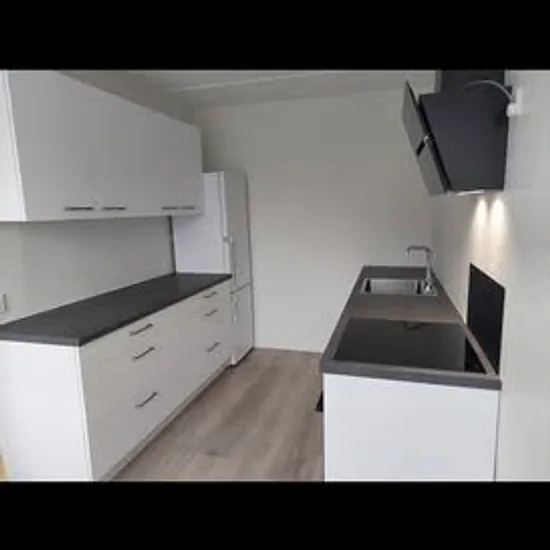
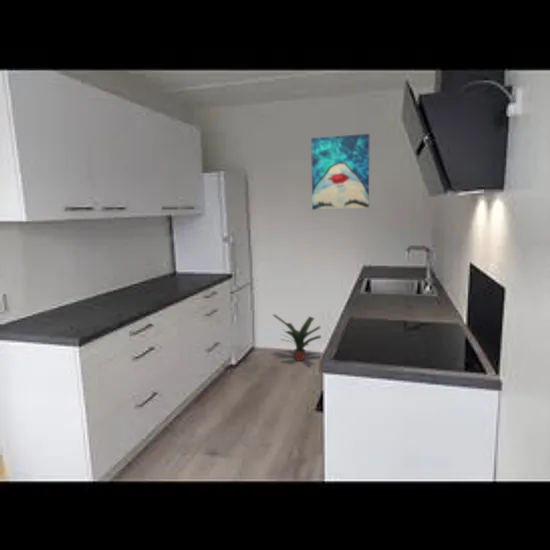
+ potted plant (297, 337)
+ wall art (340, 173)
